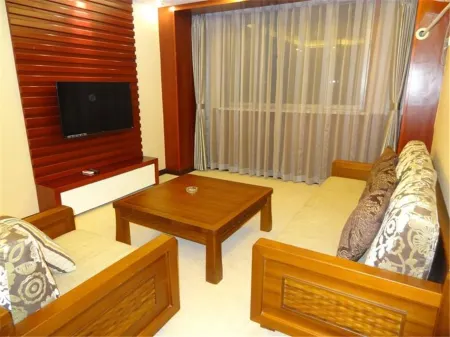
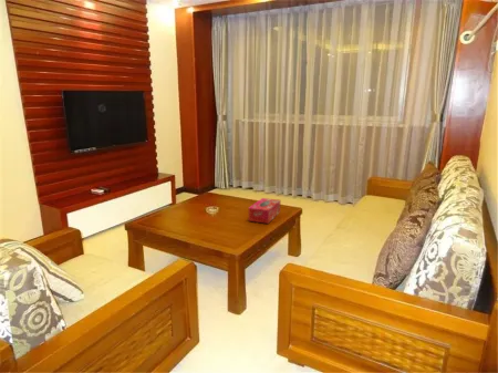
+ tissue box (264, 209)
